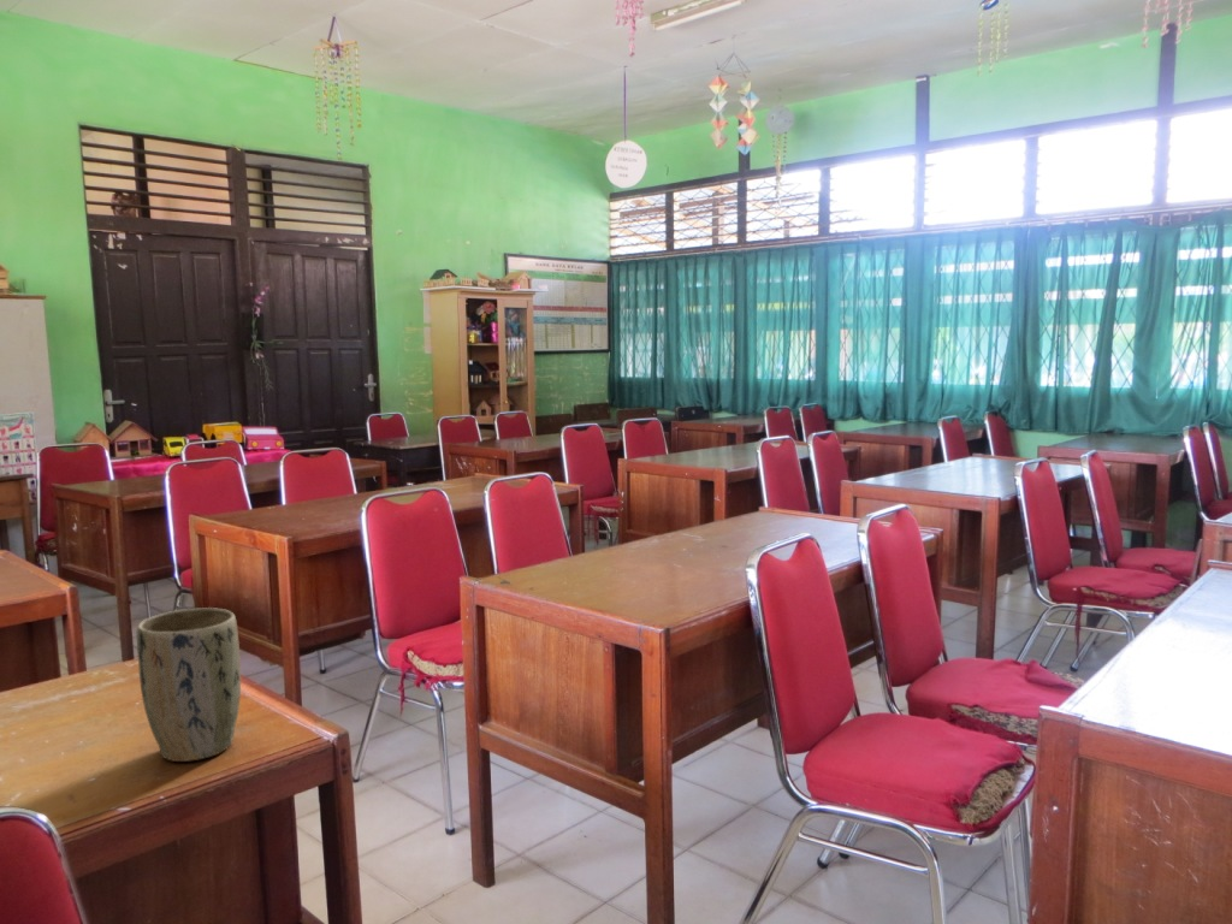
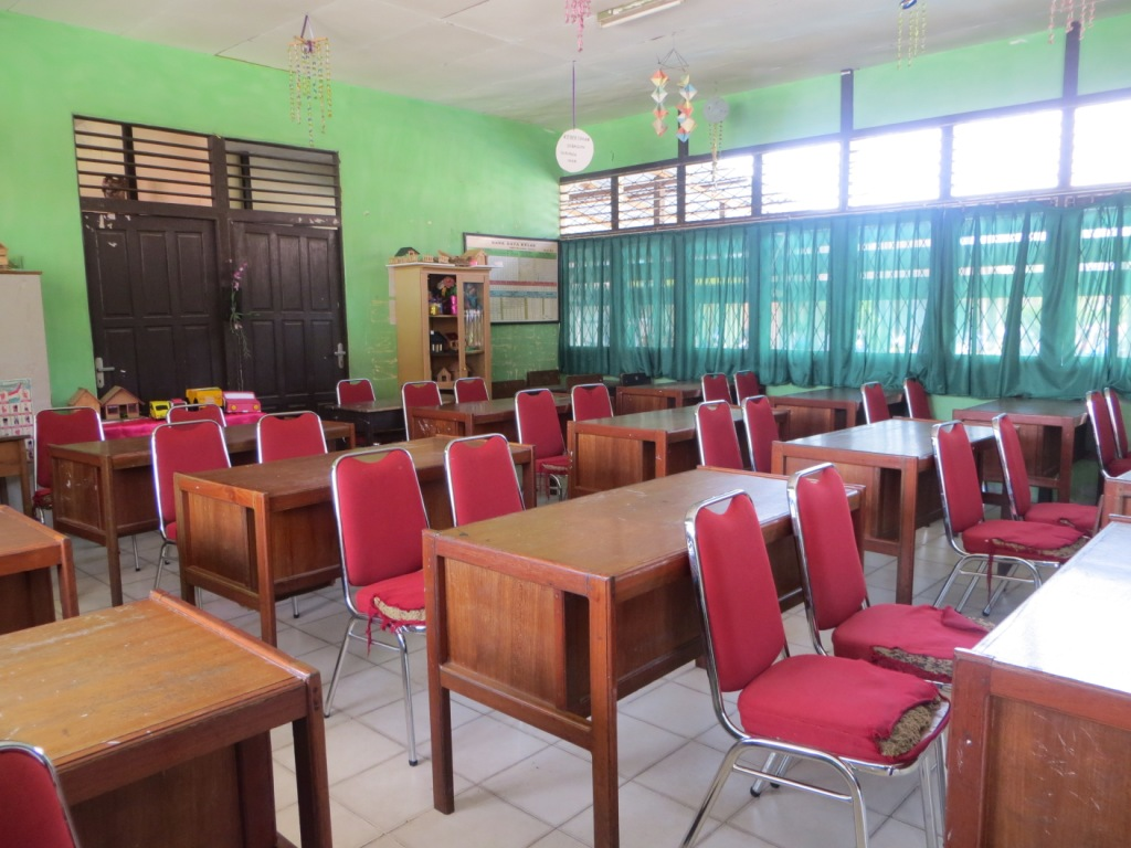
- plant pot (191, 683)
